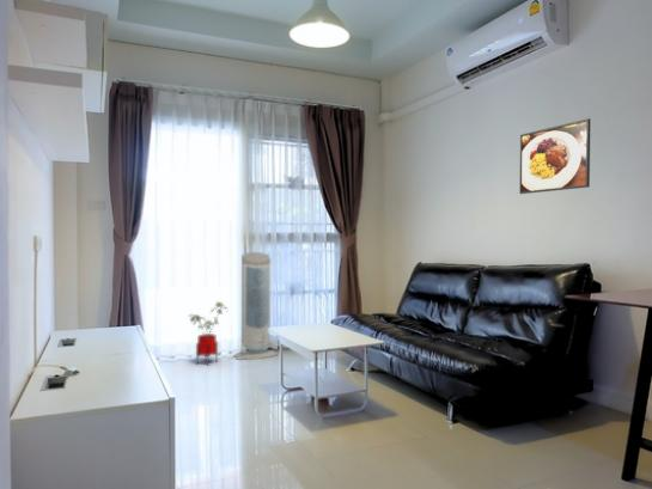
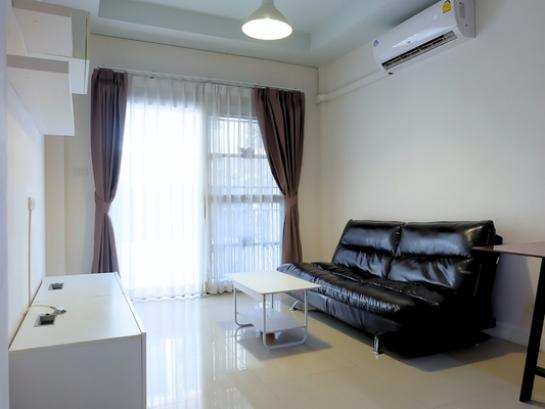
- house plant (209, 332)
- air purifier (255, 304)
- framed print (552, 159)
